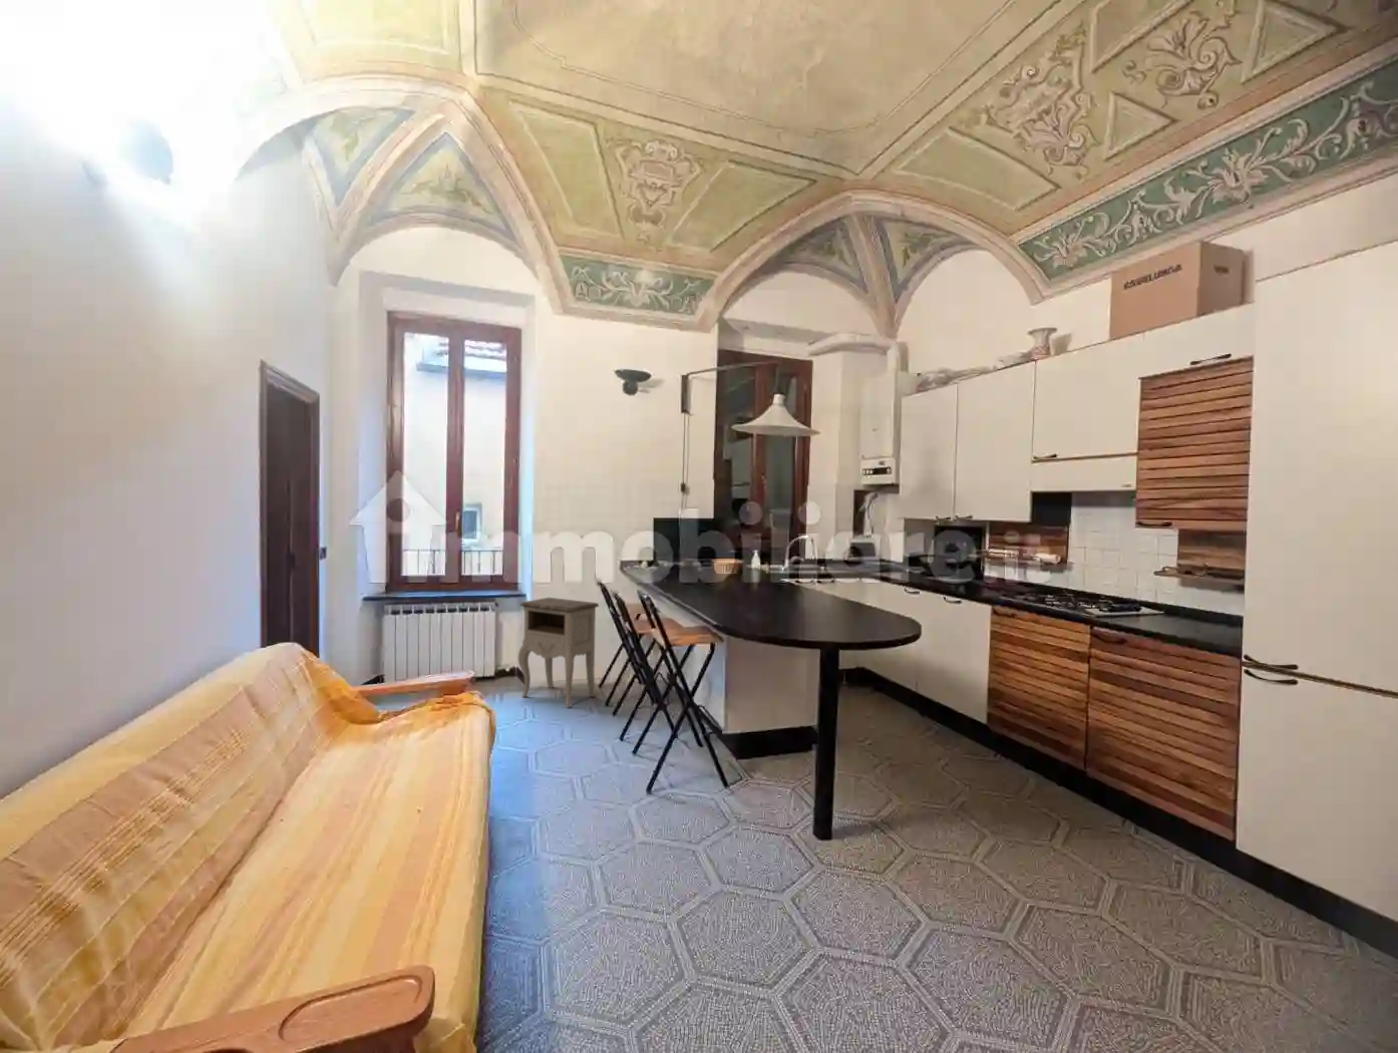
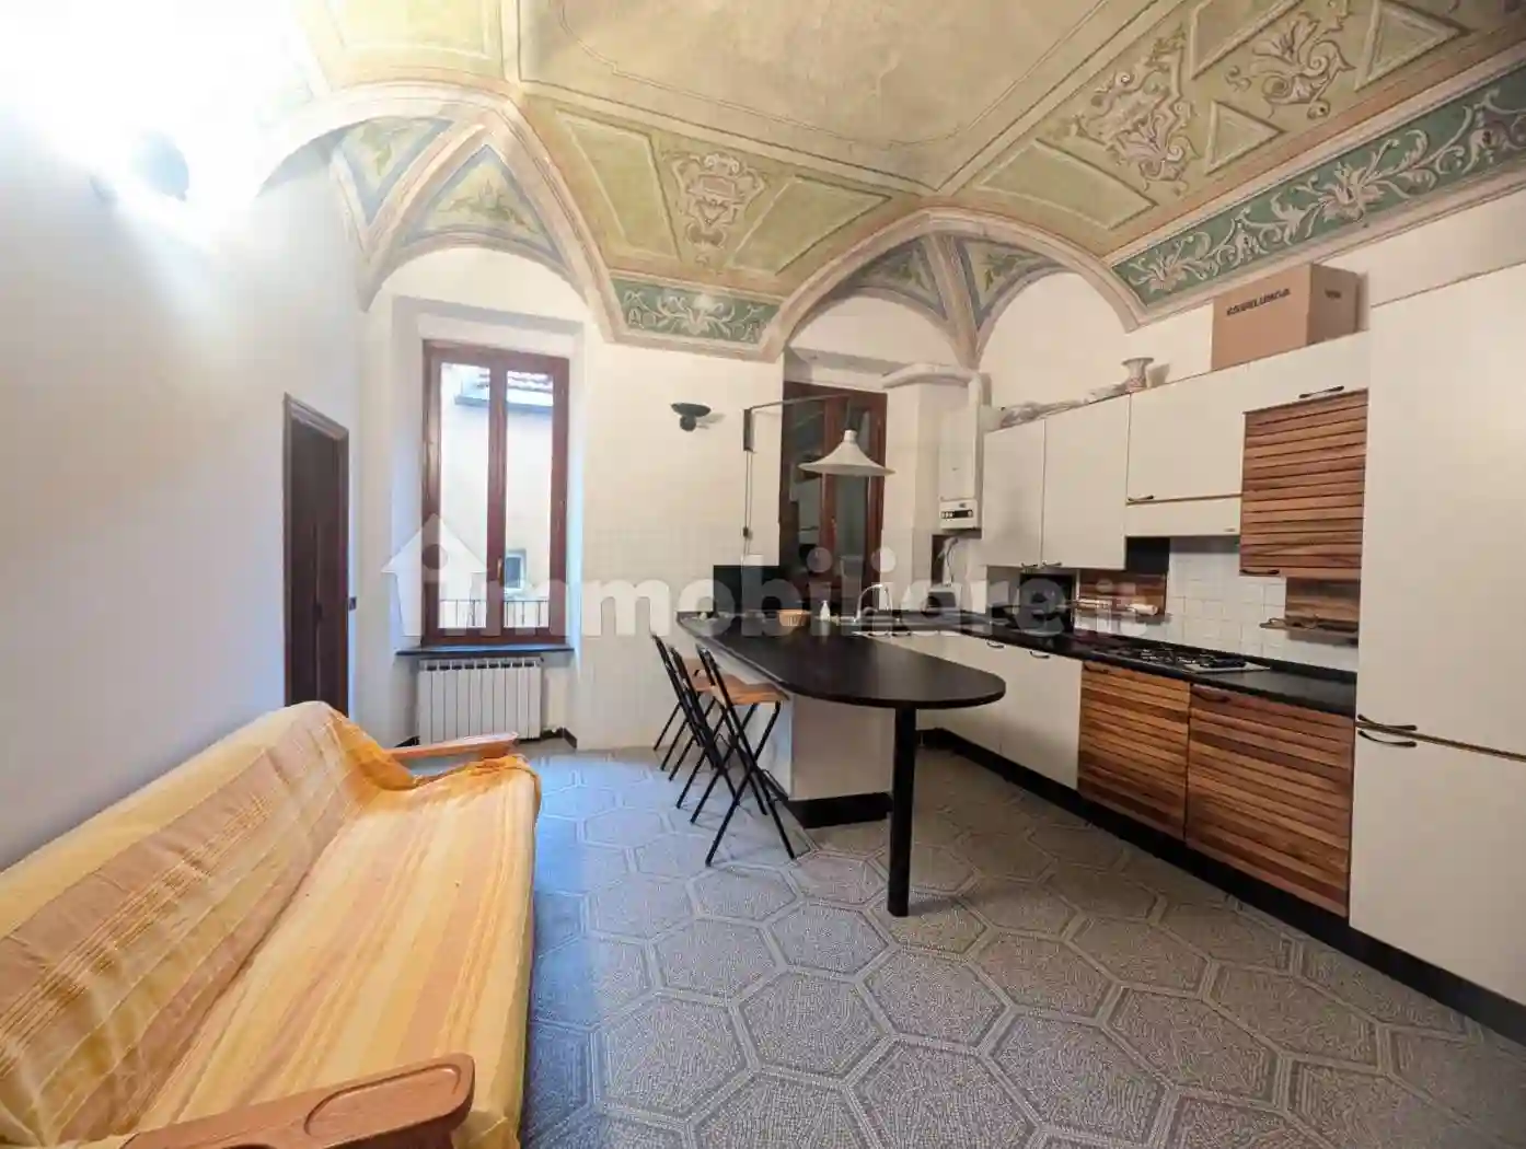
- nightstand (557, 650)
